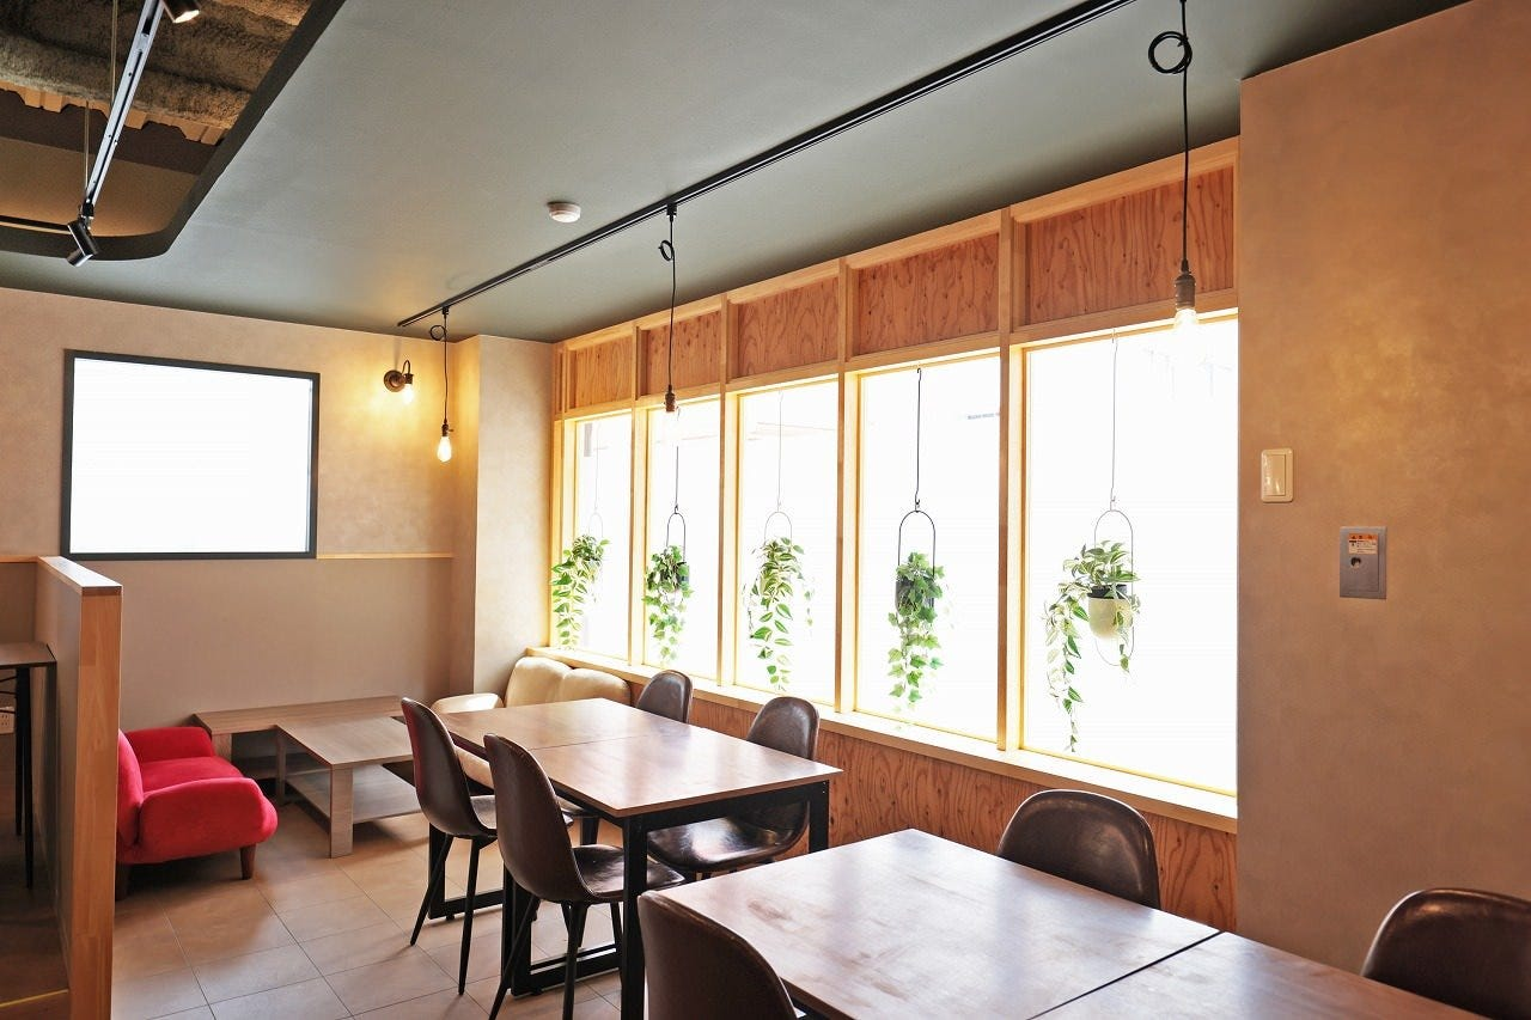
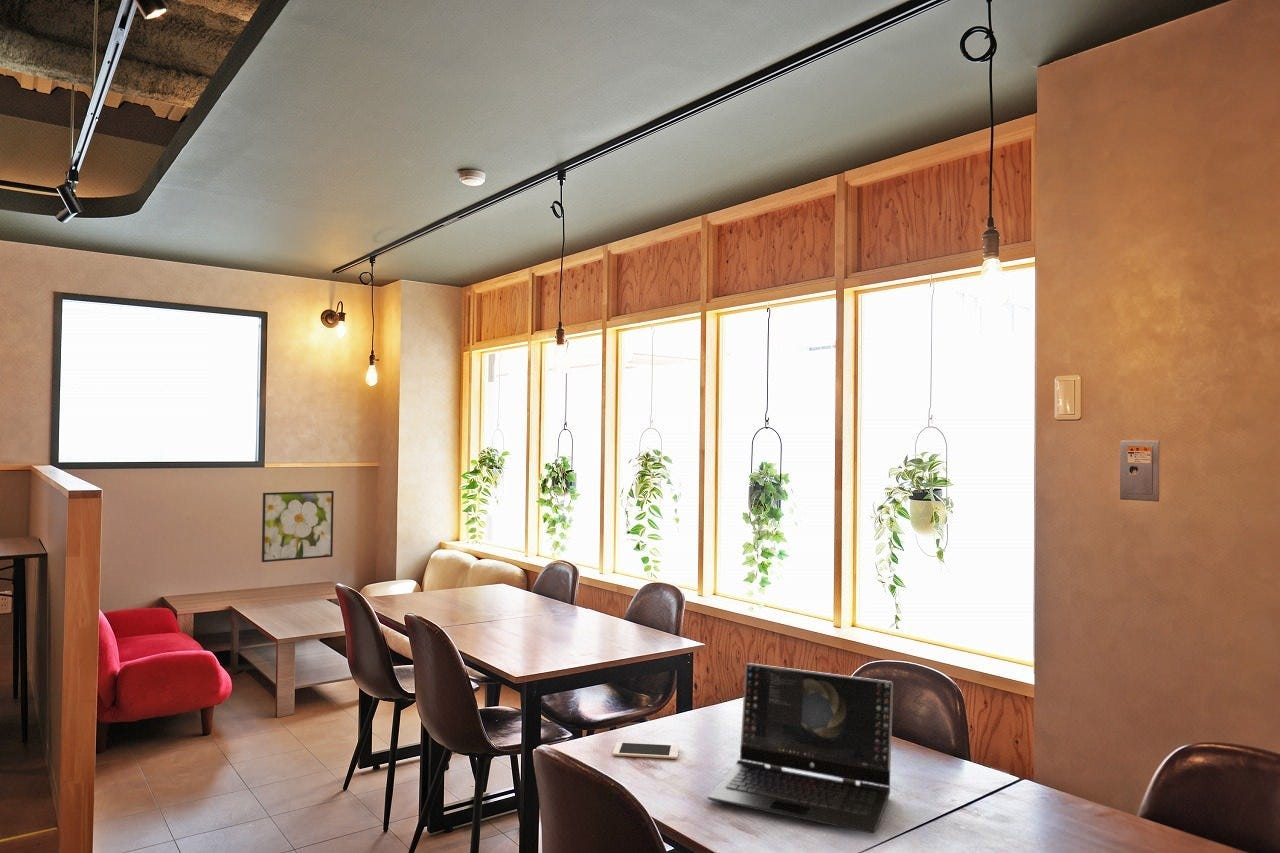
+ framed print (298, 525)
+ cell phone (646, 750)
+ laptop (802, 741)
